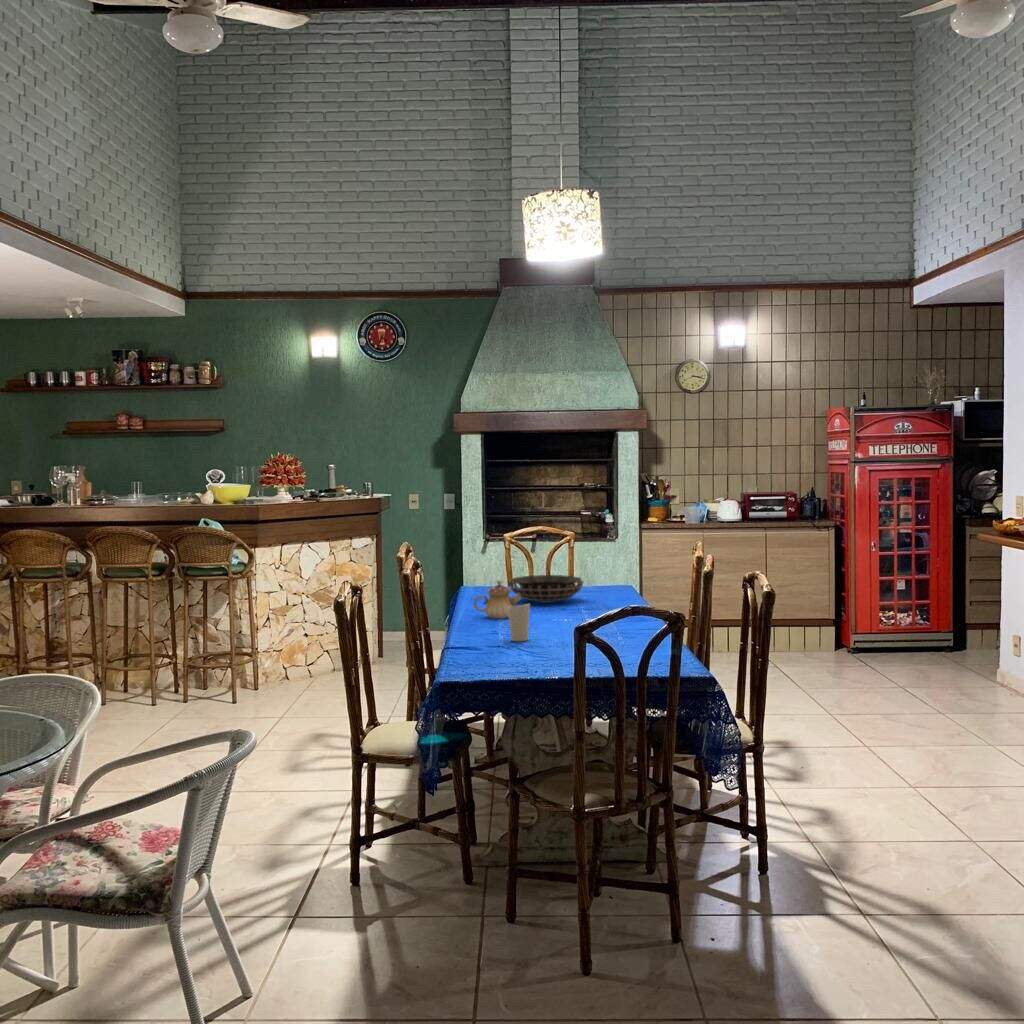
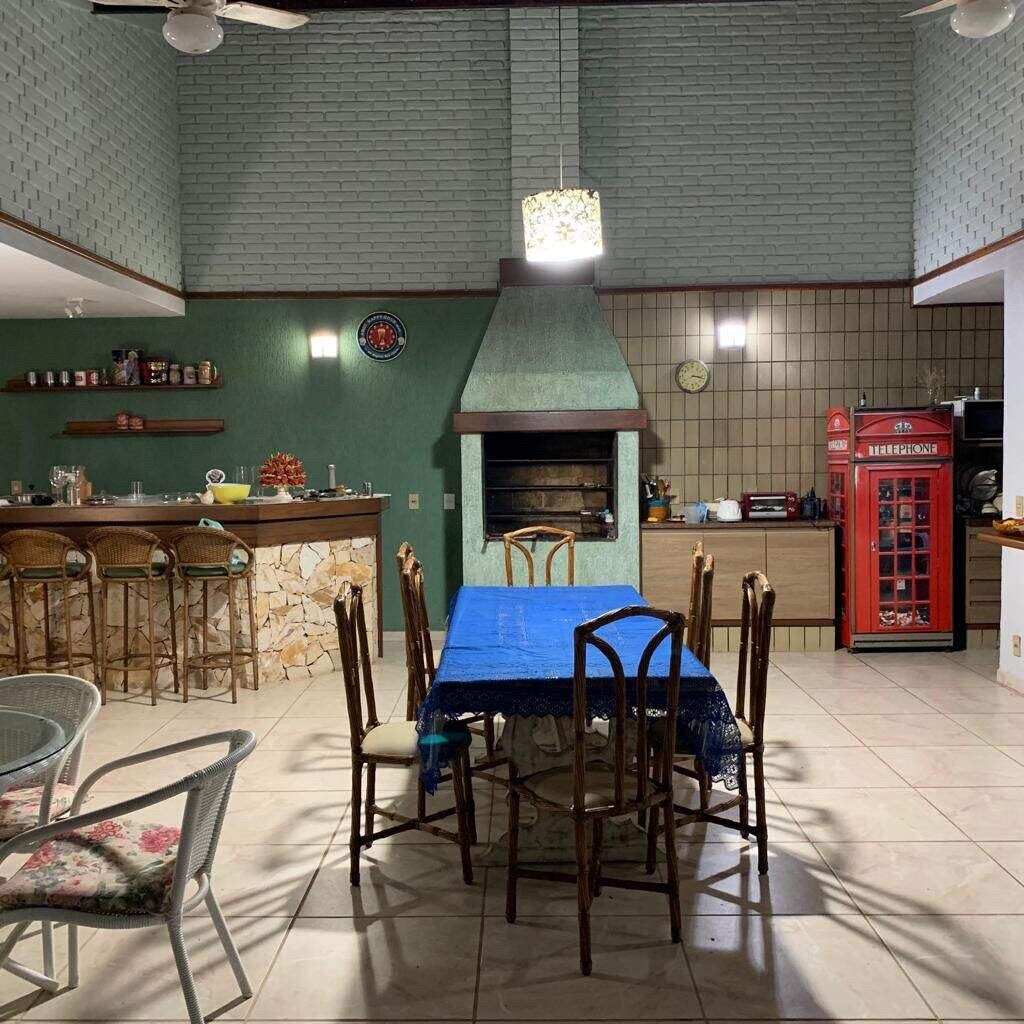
- decorative bowl (545, 590)
- cup (519, 621)
- teapot (497, 598)
